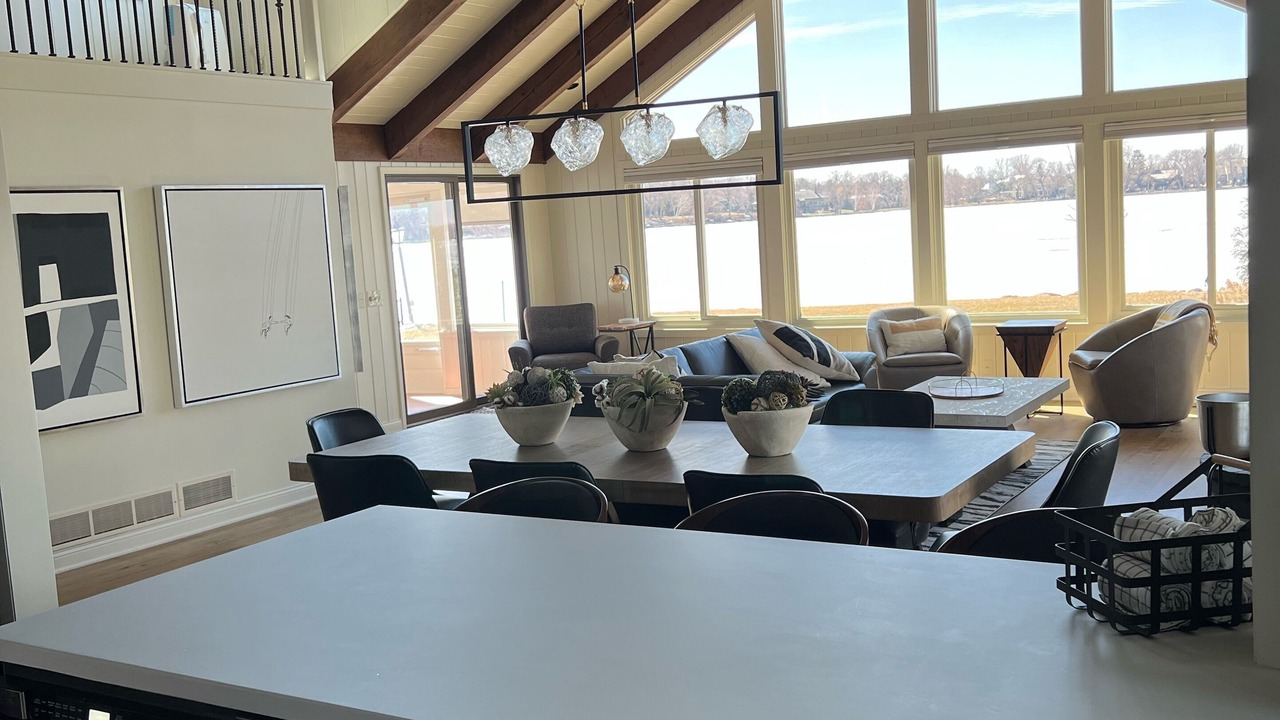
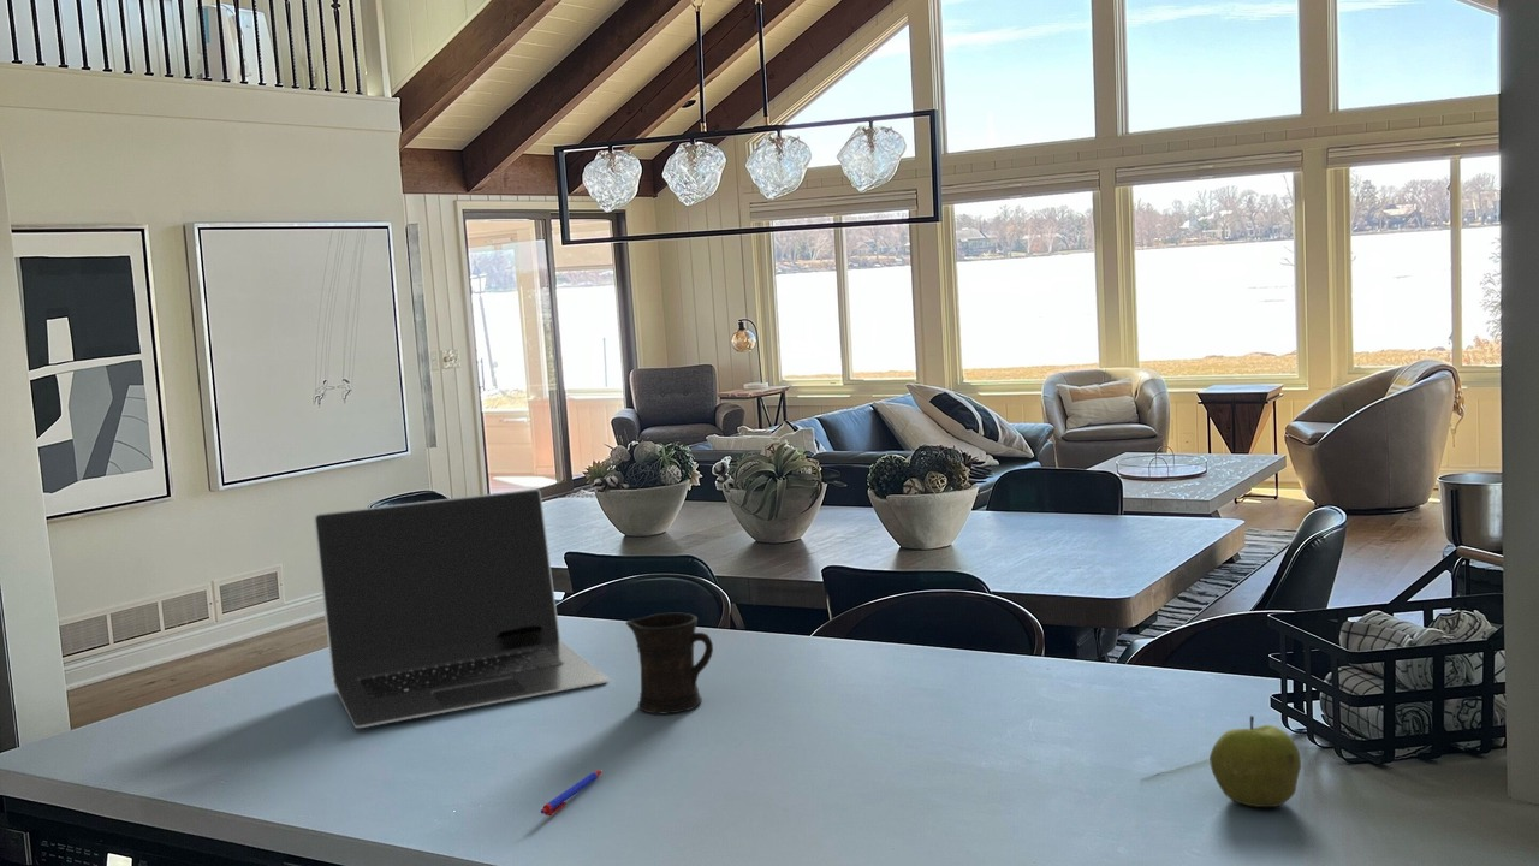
+ pen (574, 789)
+ laptop (457, 595)
+ mug (670, 662)
+ apple (1254, 759)
